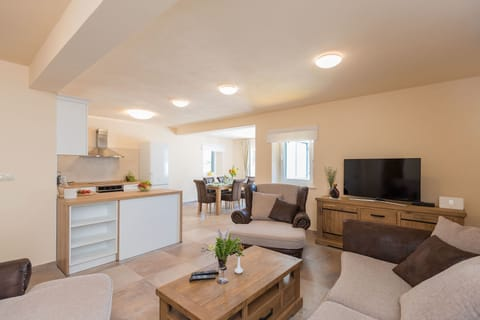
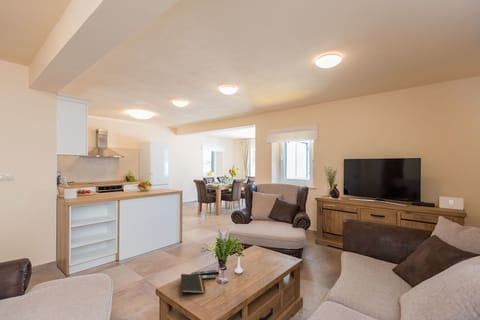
+ notepad (192, 283)
